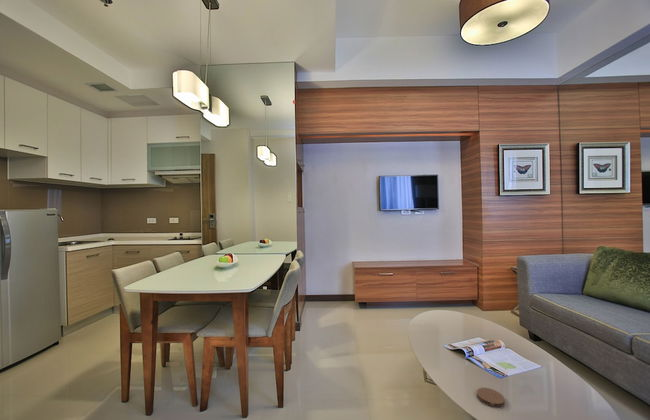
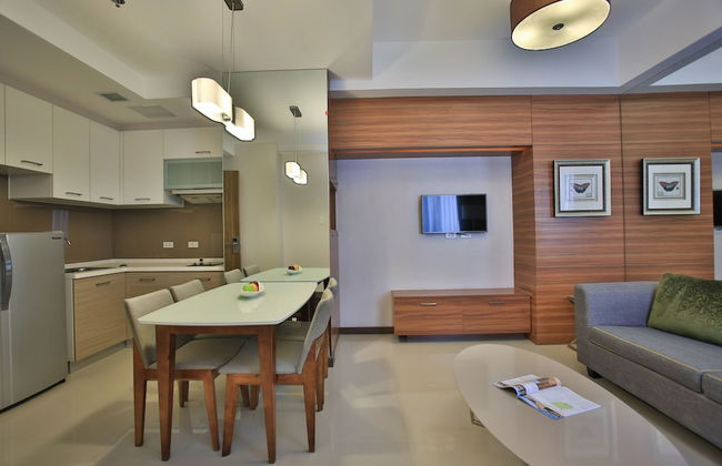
- coaster (490, 396)
